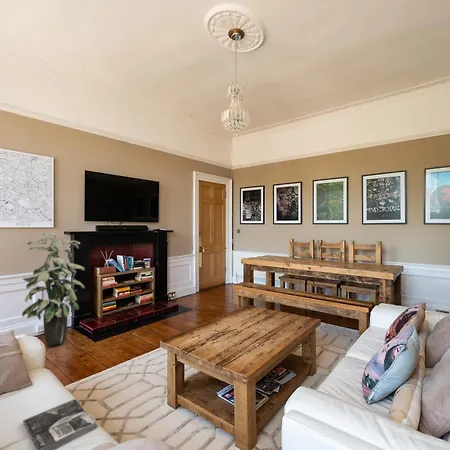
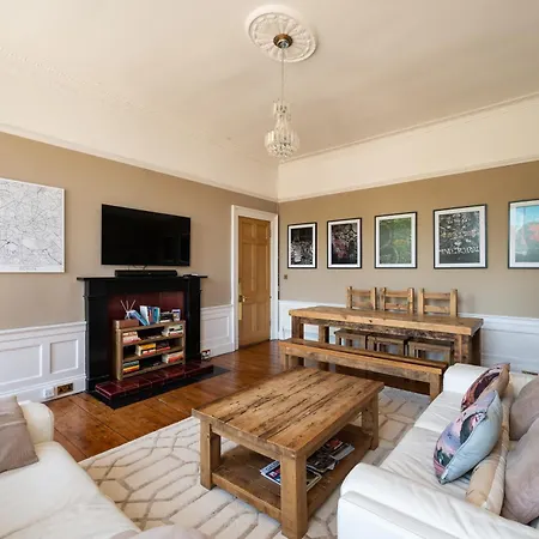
- magazine (59, 423)
- indoor plant (52, 287)
